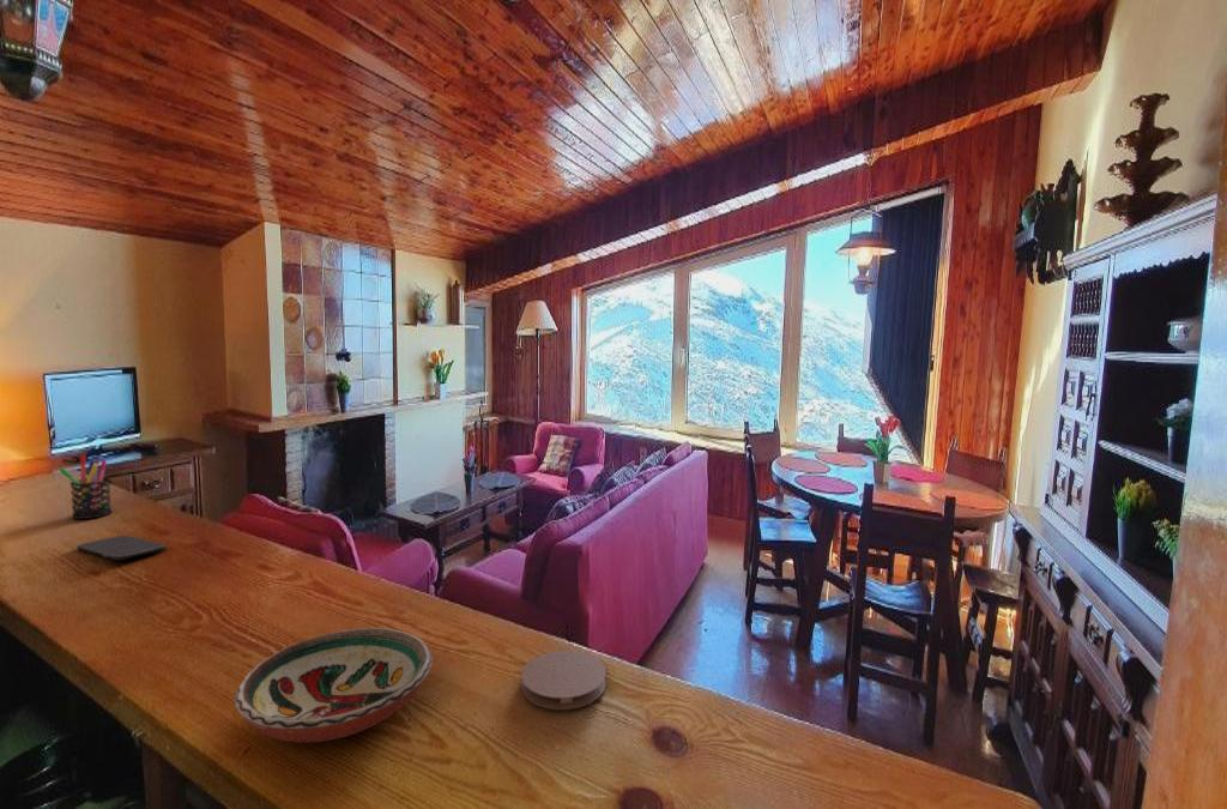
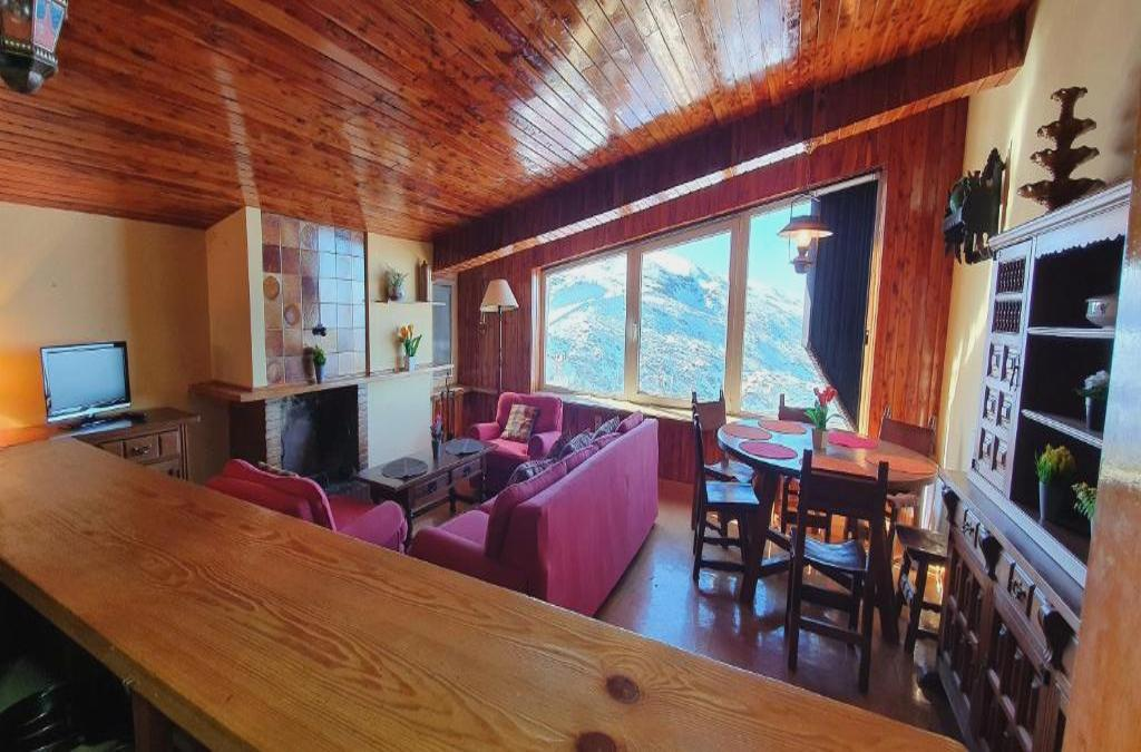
- smartphone (121, 547)
- decorative bowl (340, 688)
- pen holder (85, 485)
- coaster (563, 677)
